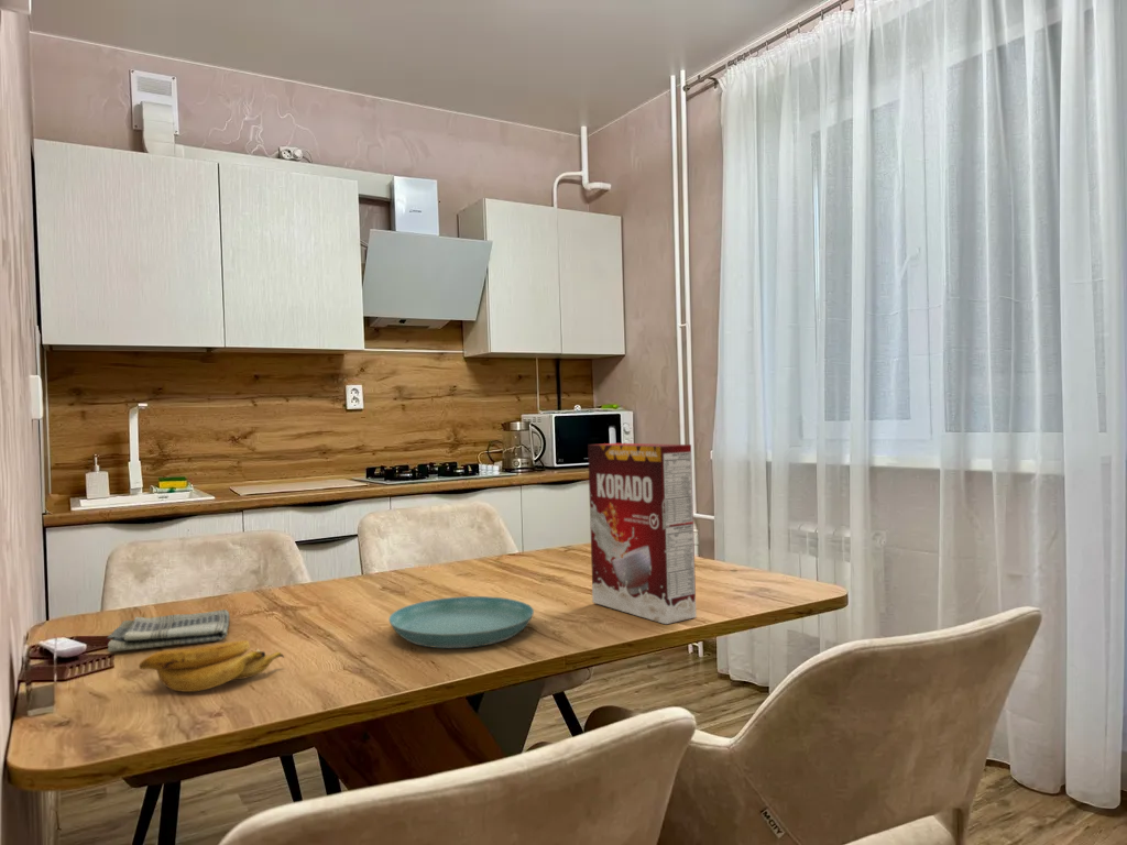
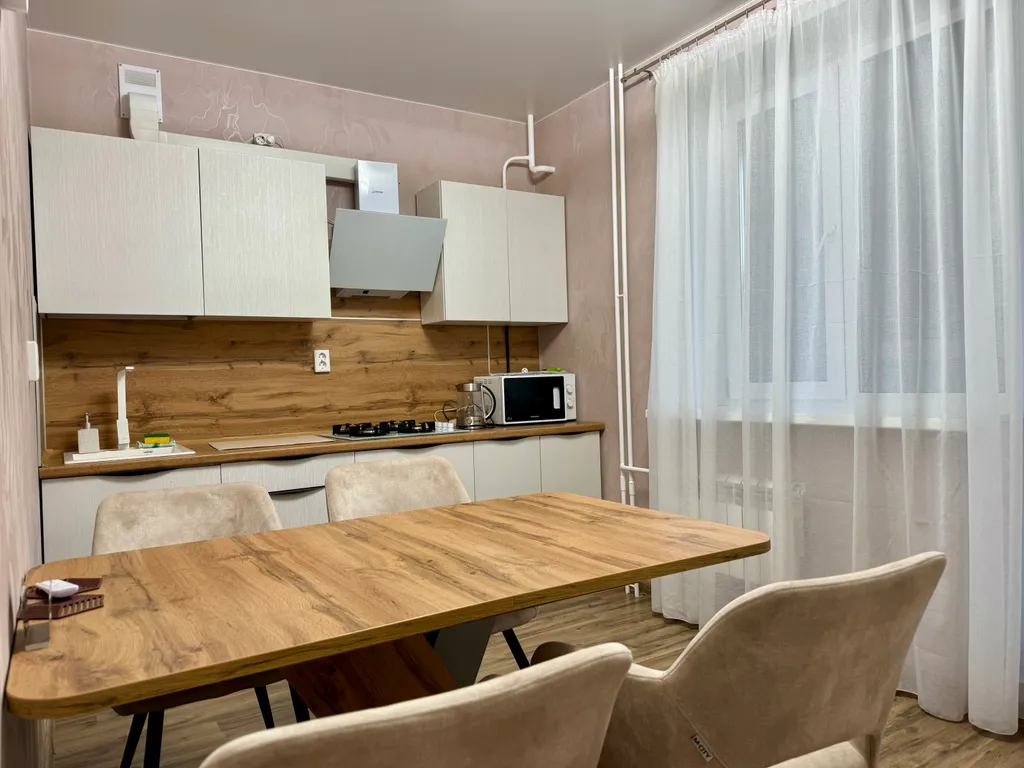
- banana (212, 657)
- cereal box (639, 527)
- saucer (462, 622)
- dish towel (172, 626)
